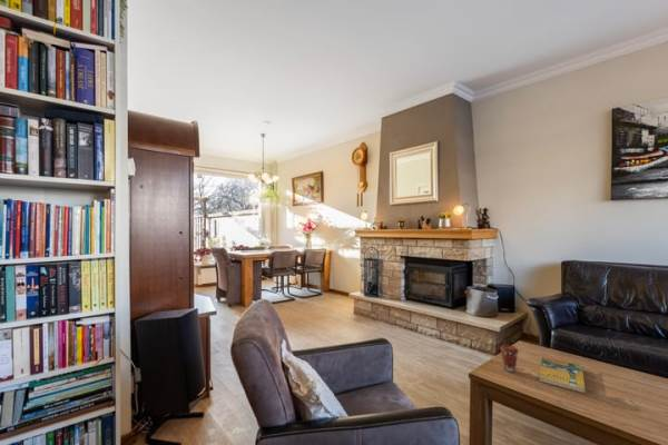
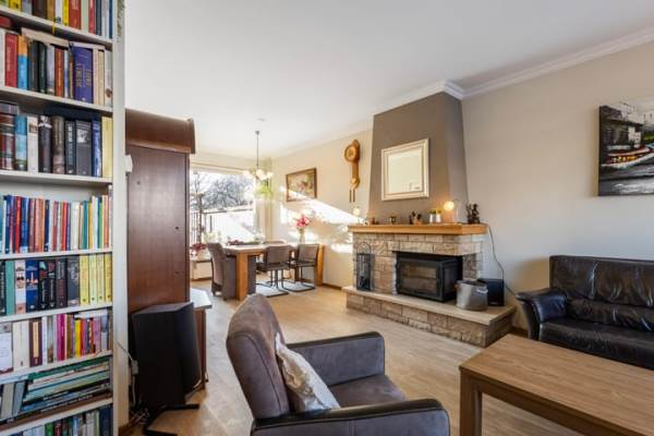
- booklet (561, 373)
- coffee cup (509, 358)
